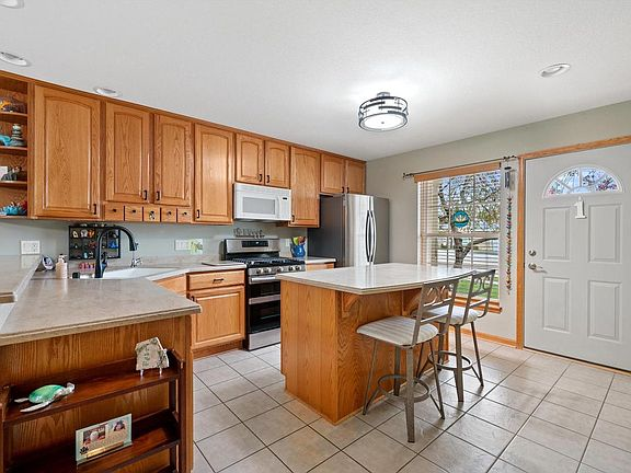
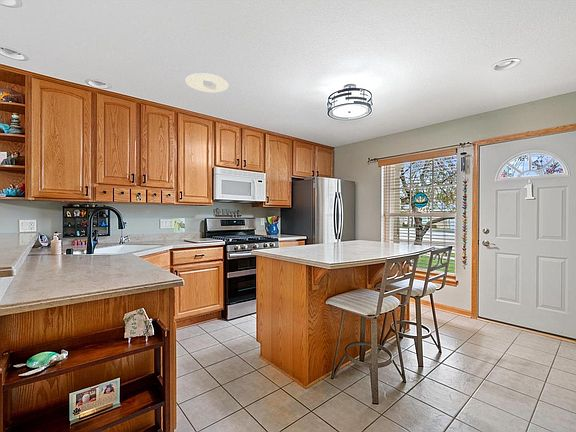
+ recessed light (207, 81)
